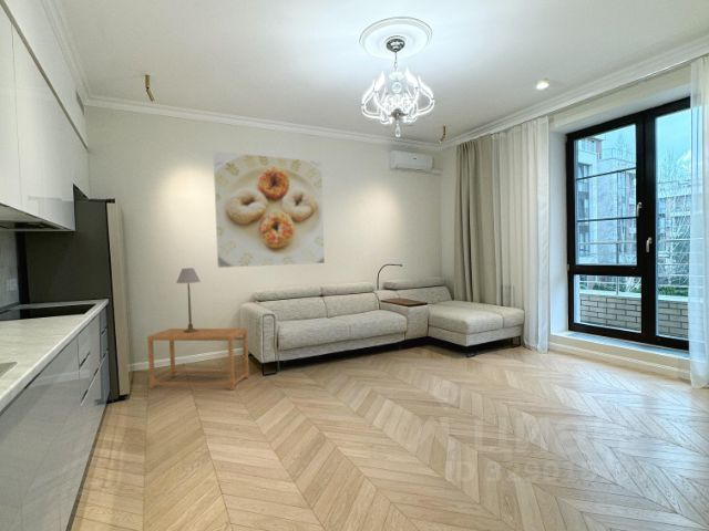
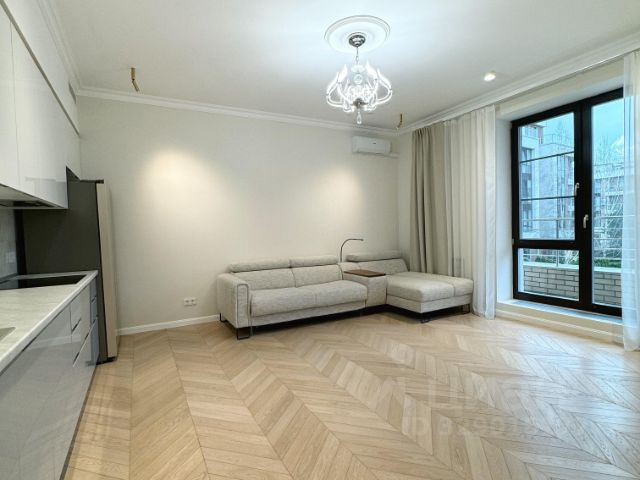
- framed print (273, 211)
- side table (199, 371)
- table lamp (188, 300)
